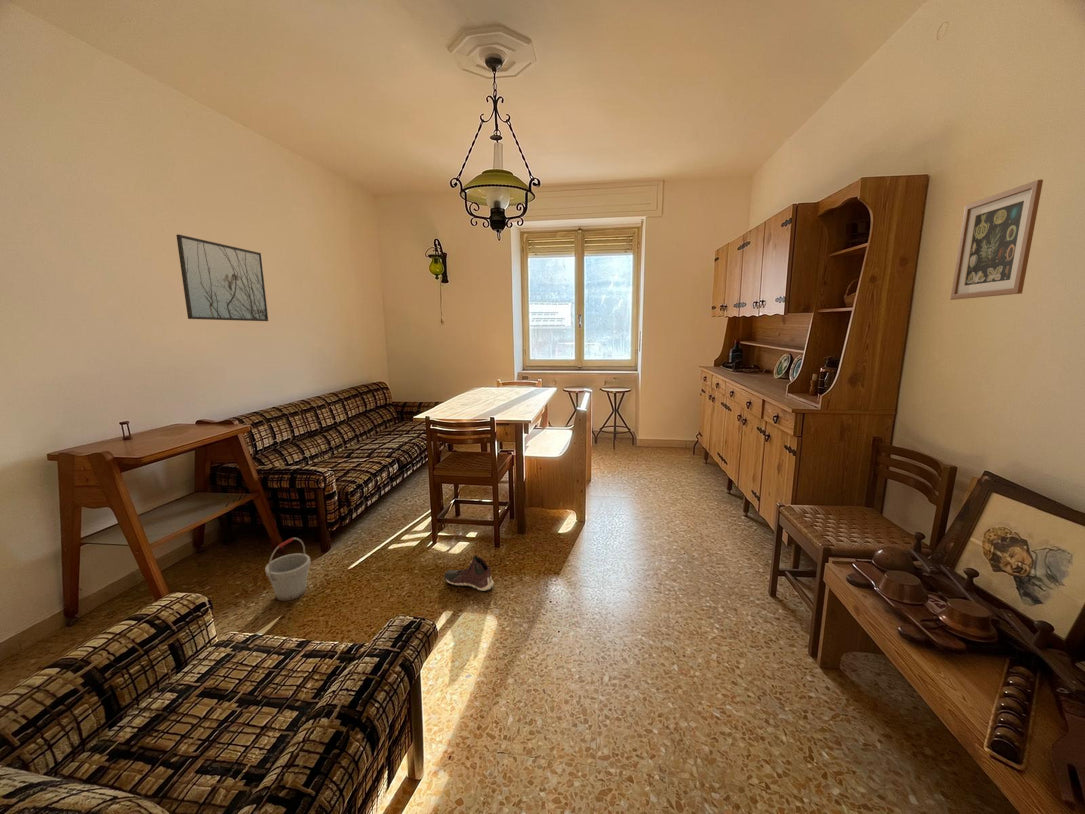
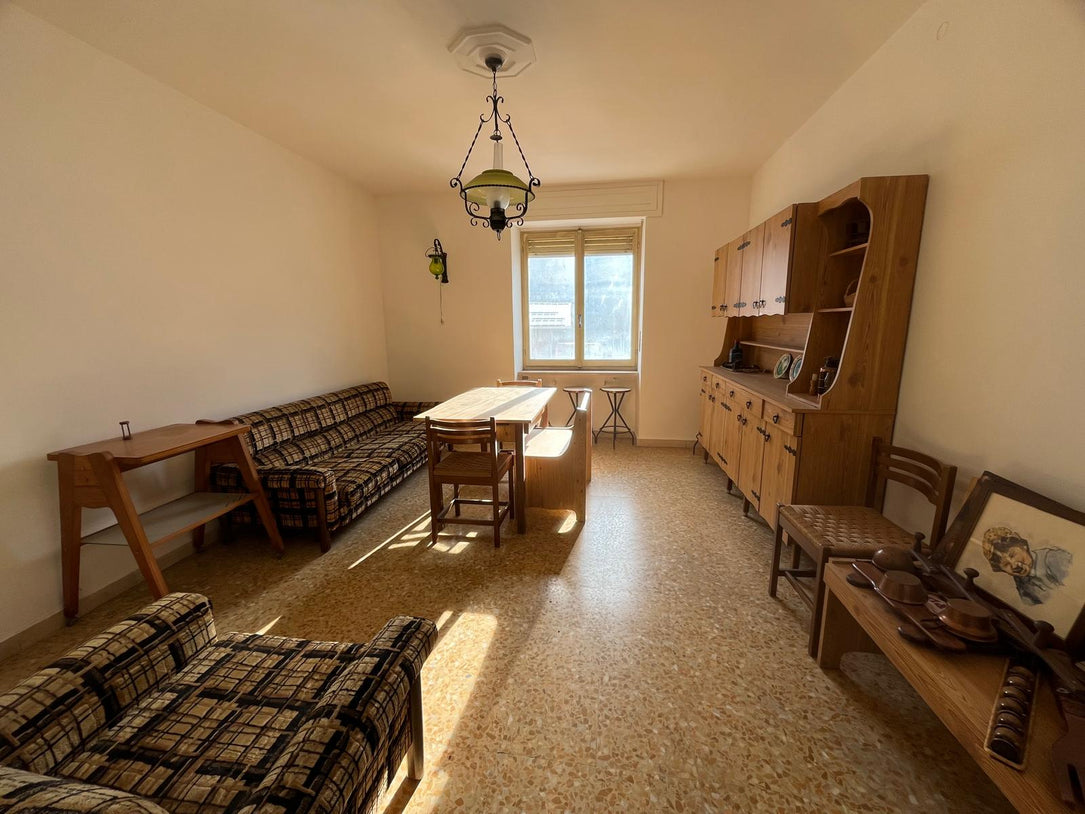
- wall art (991, 246)
- sneaker (469, 568)
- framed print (227, 283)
- bucket (288, 567)
